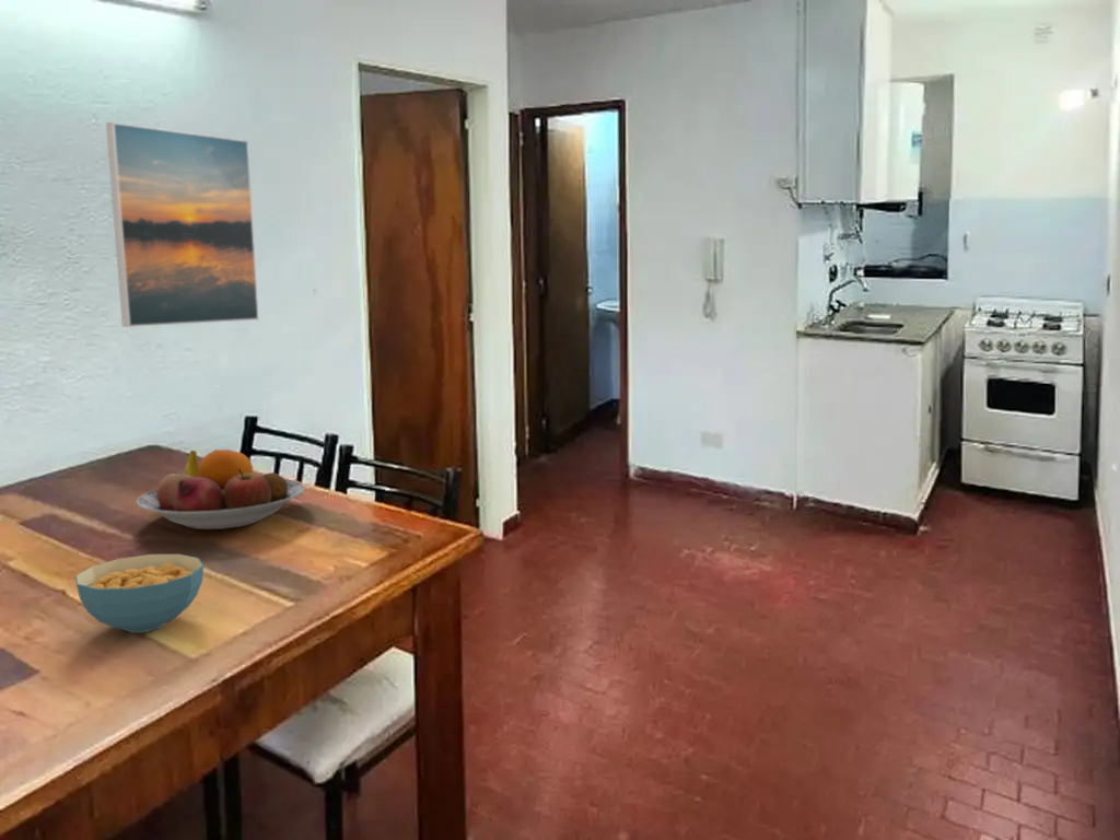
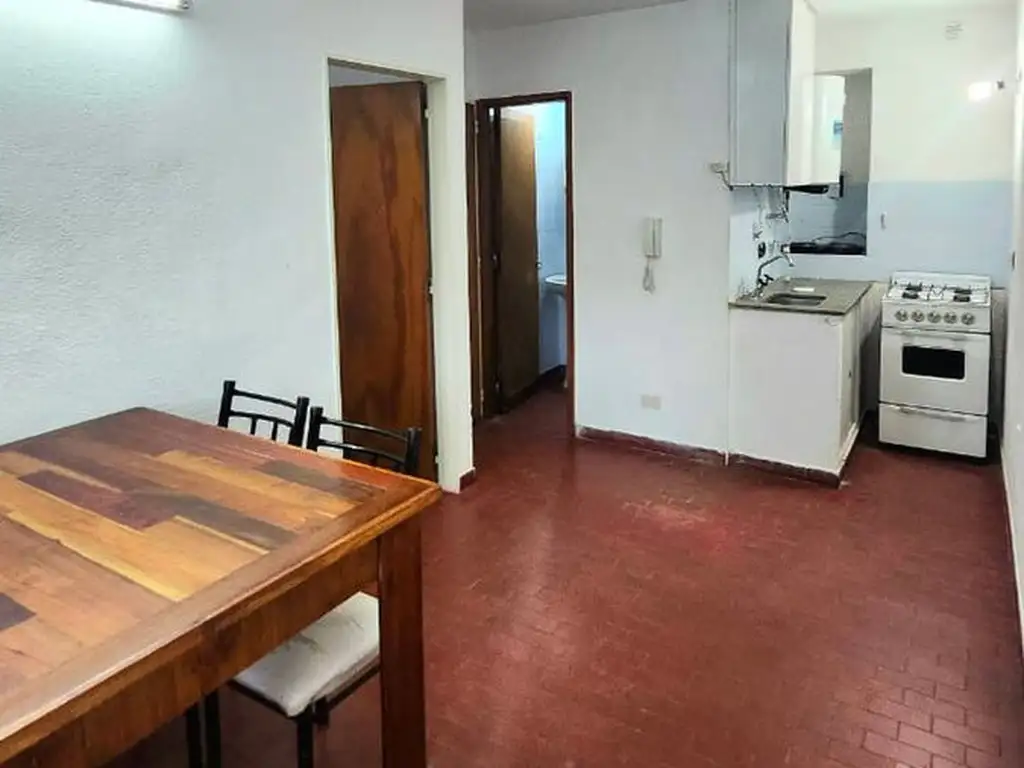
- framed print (188, 229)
- fruit bowl (222, 487)
- cereal bowl (142, 598)
